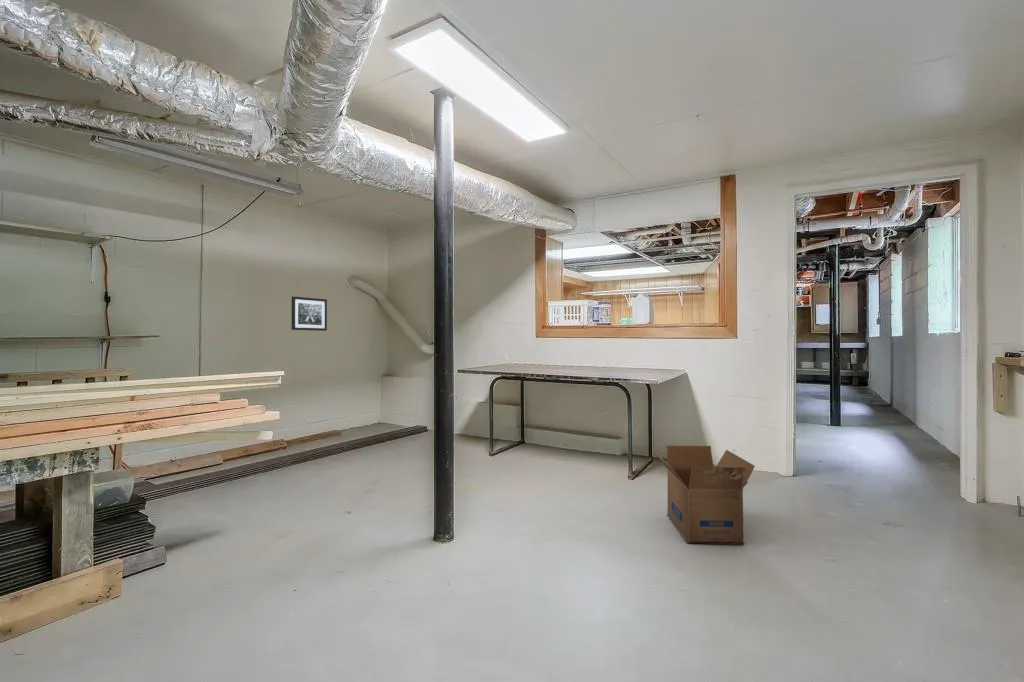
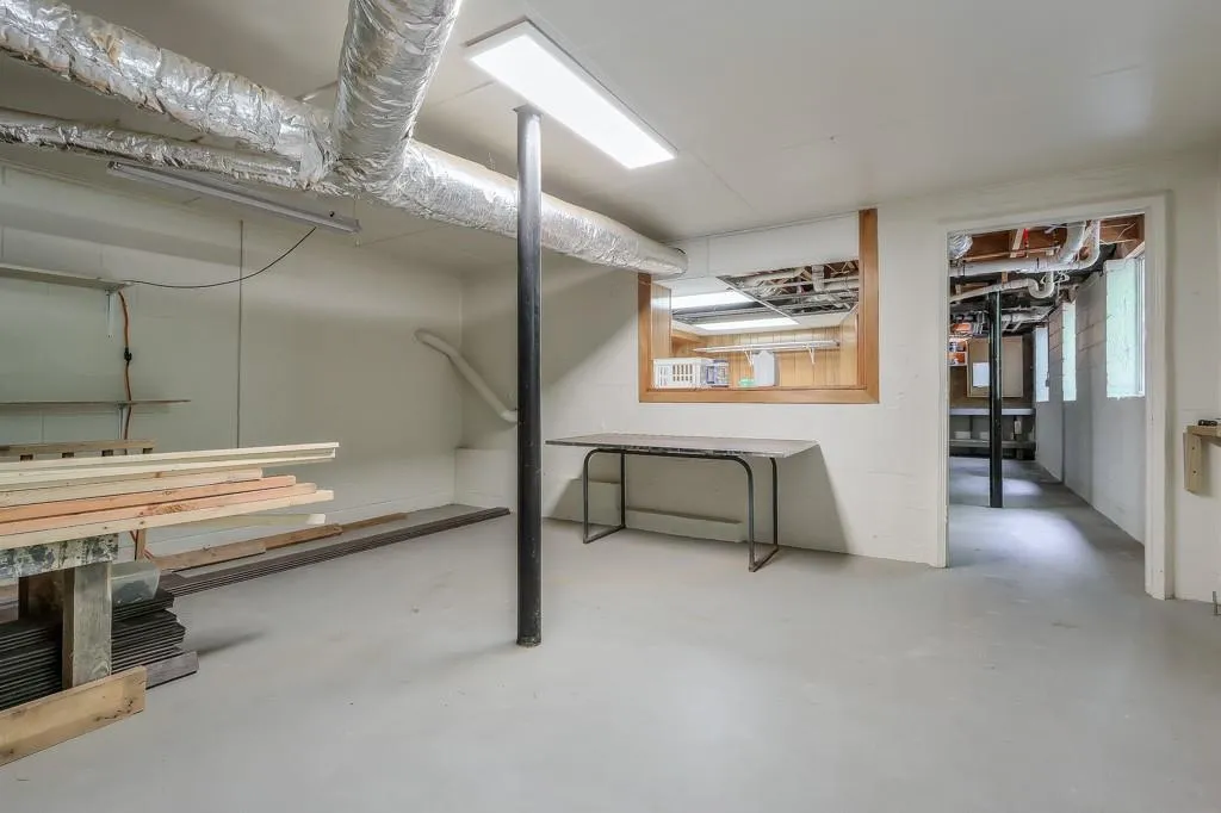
- wall art (309, 314)
- cardboard box (701, 491)
